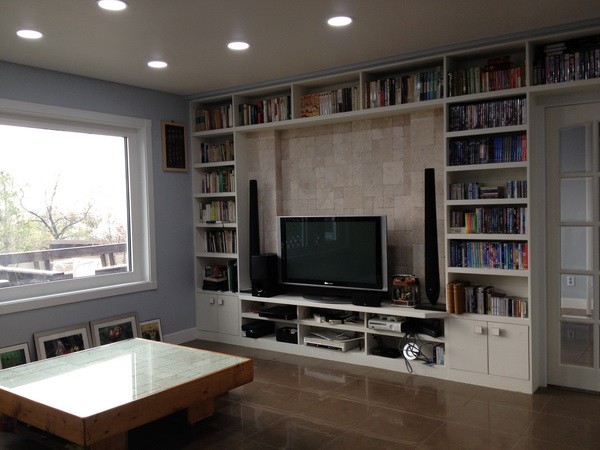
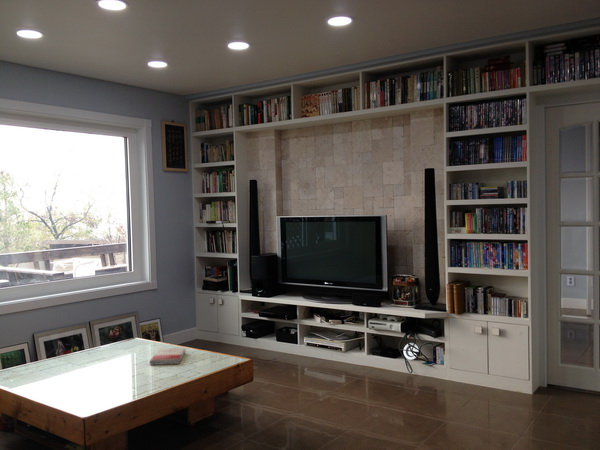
+ book (168, 356)
